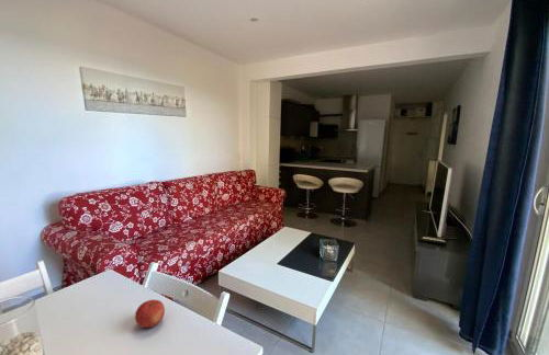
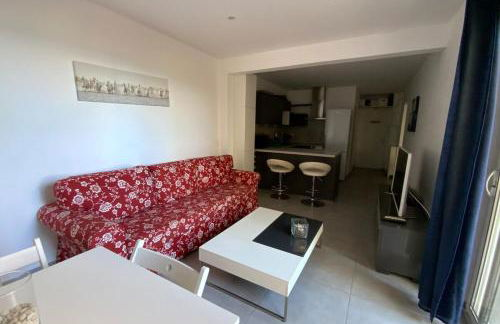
- fruit (149, 312)
